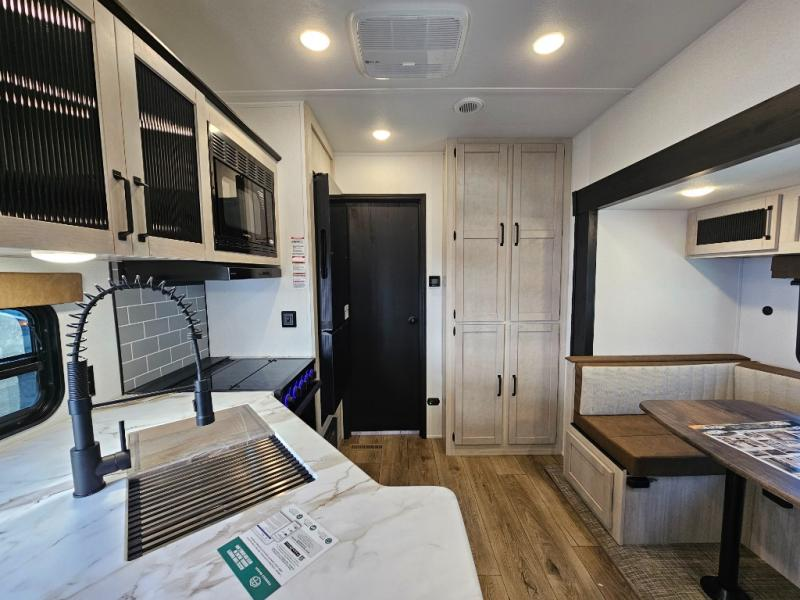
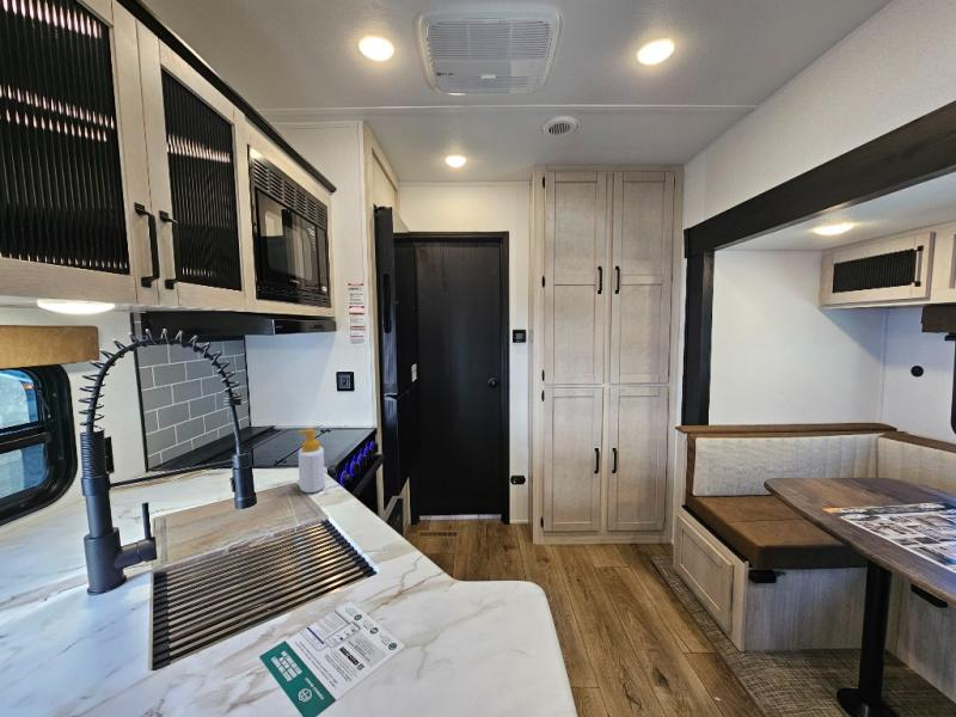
+ soap bottle (311, 458)
